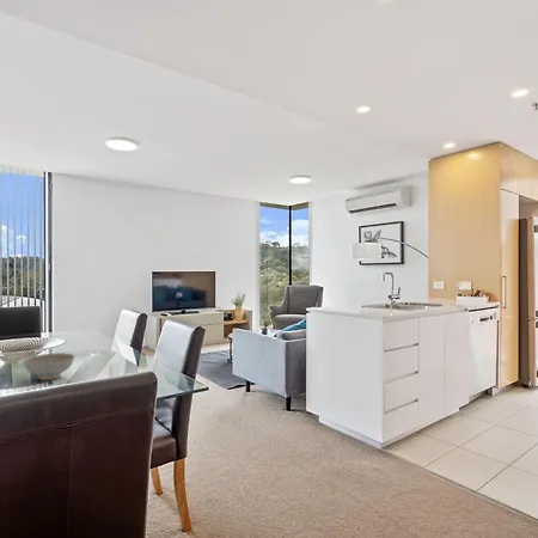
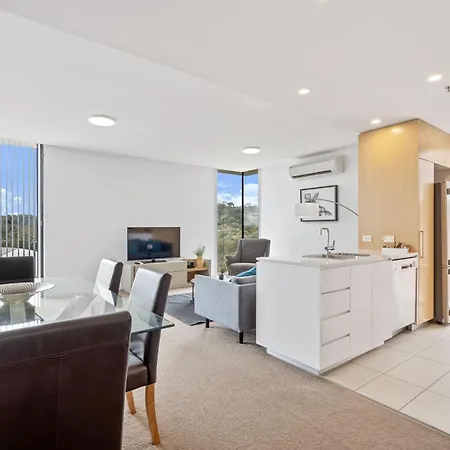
- decorative bowl (49, 367)
